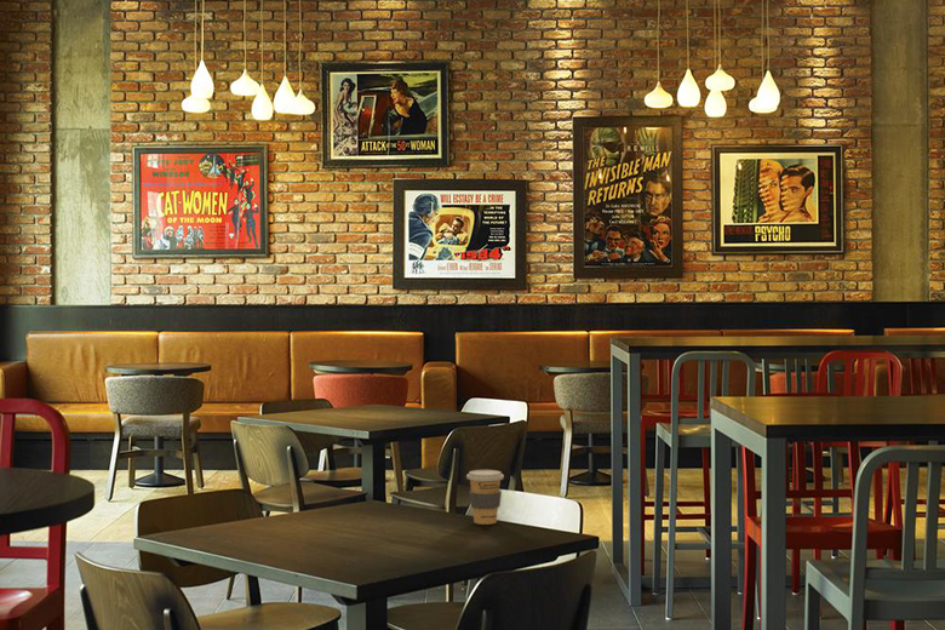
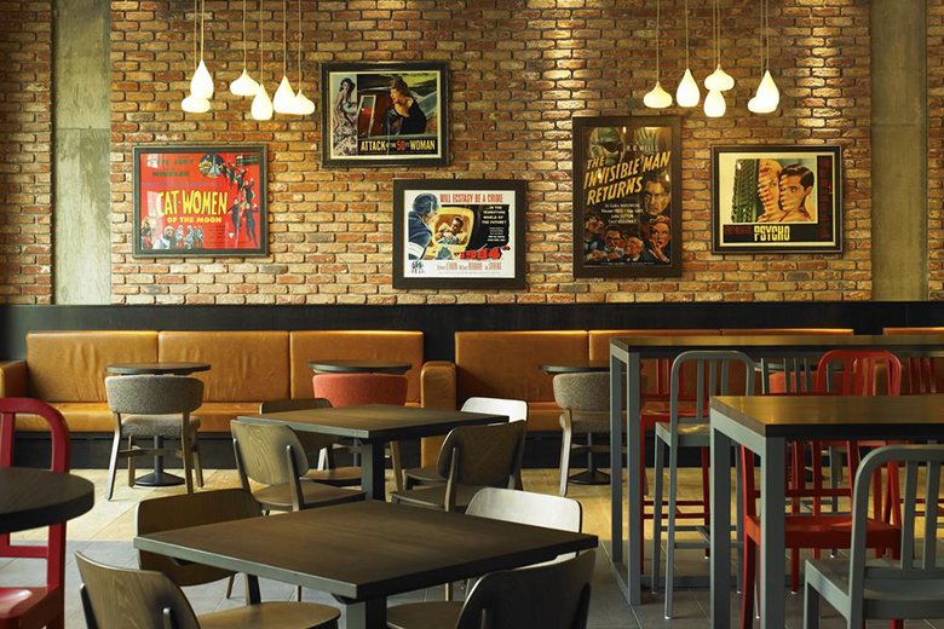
- coffee cup (485, 497)
